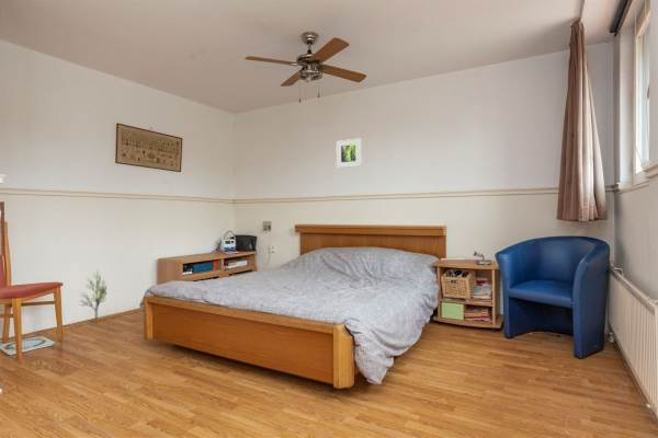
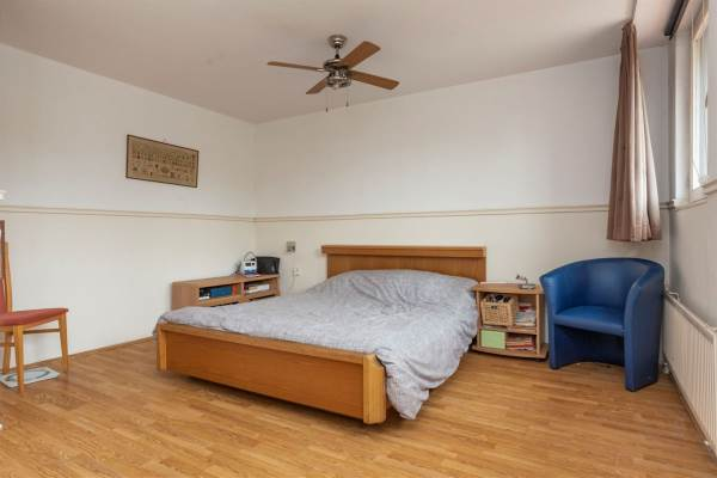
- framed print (348, 153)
- decorative plant (99, 296)
